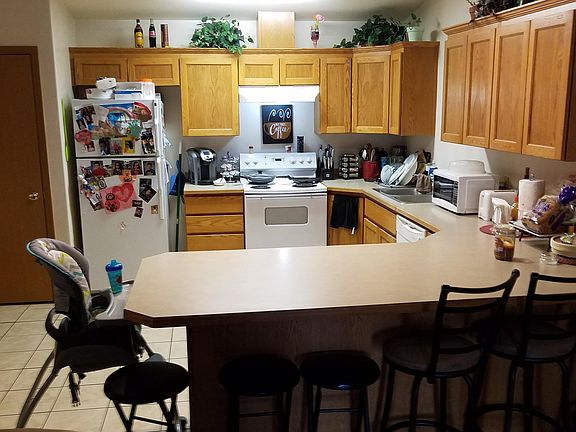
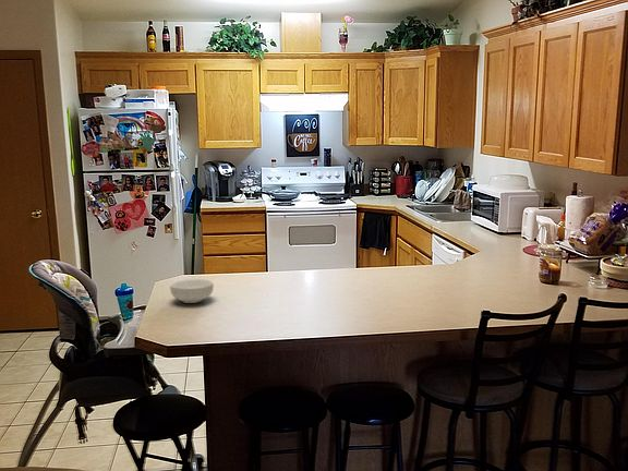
+ cereal bowl (192, 291)
